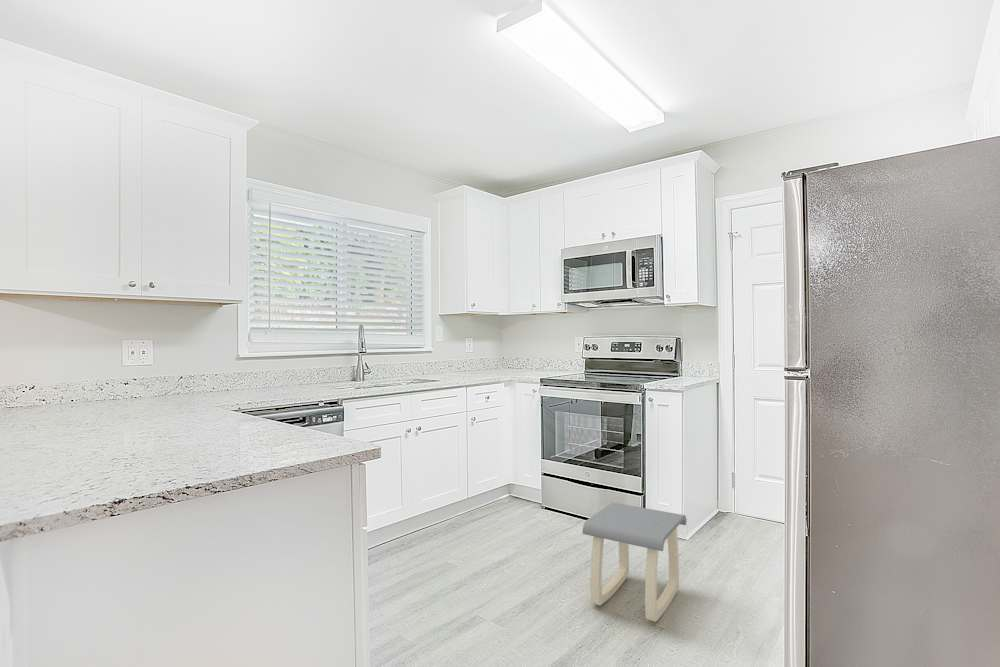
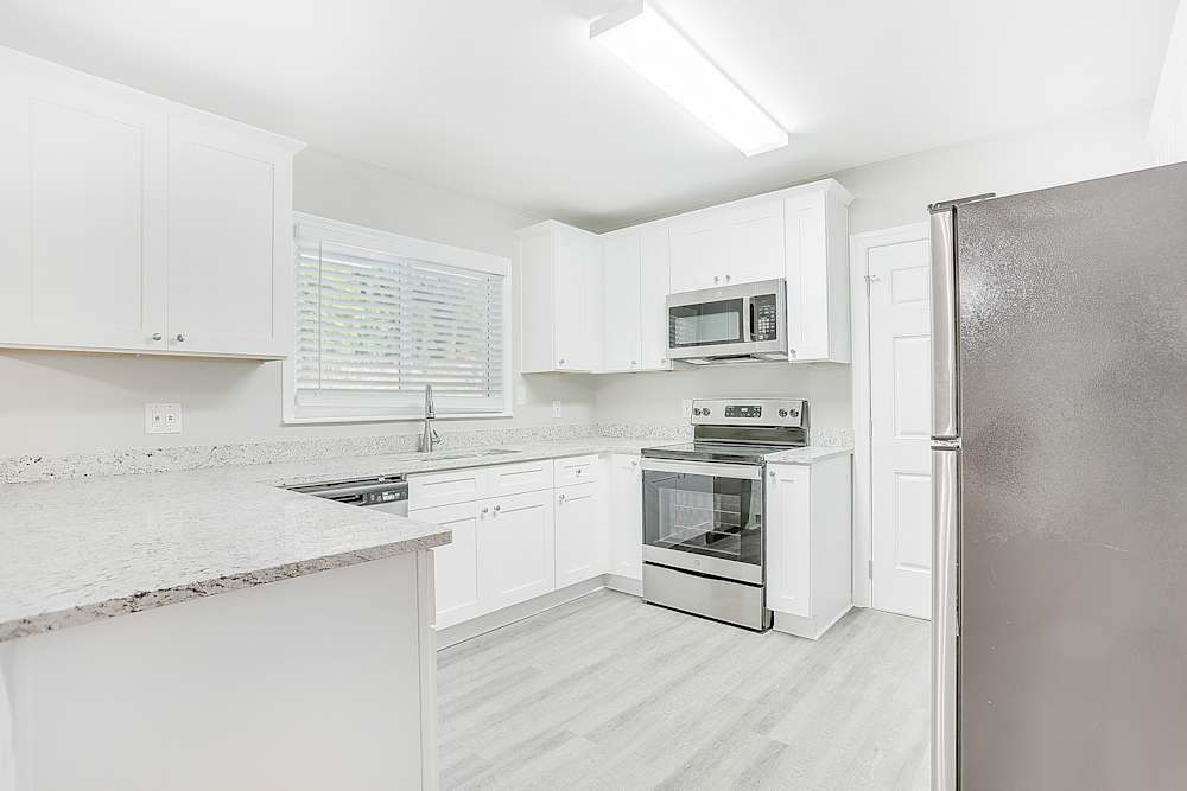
- stool (628, 558)
